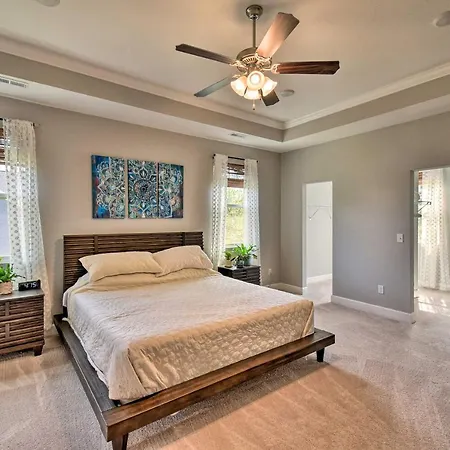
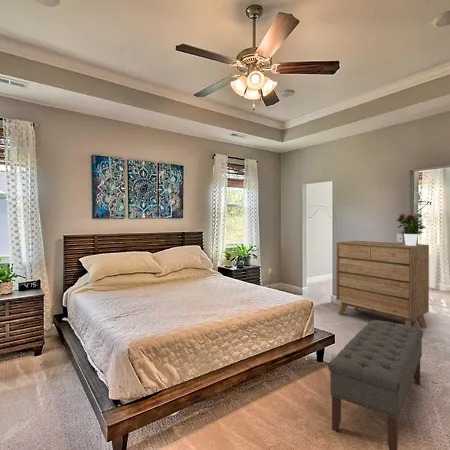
+ dresser (379, 282)
+ bench (381, 372)
+ potted flower (409, 228)
